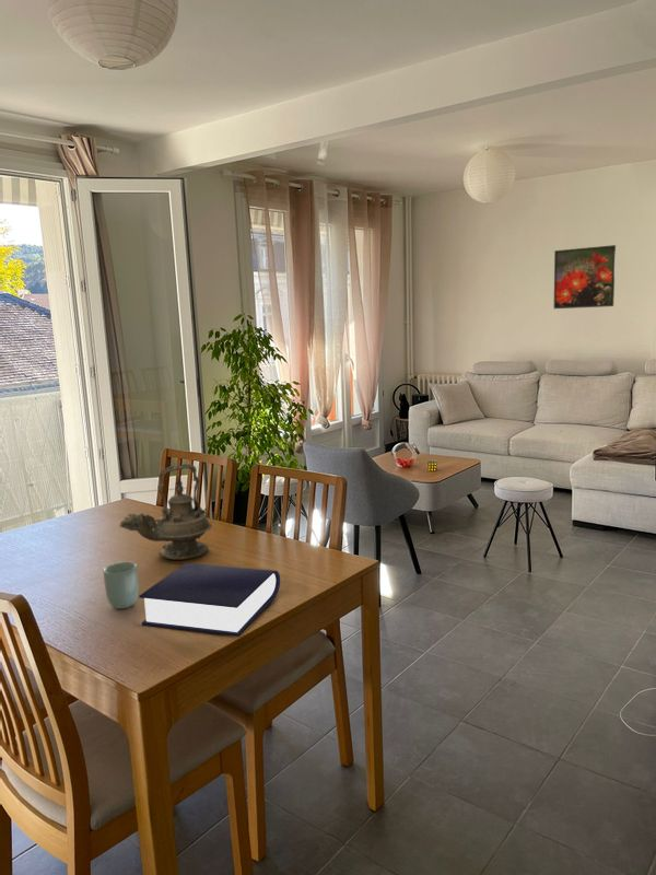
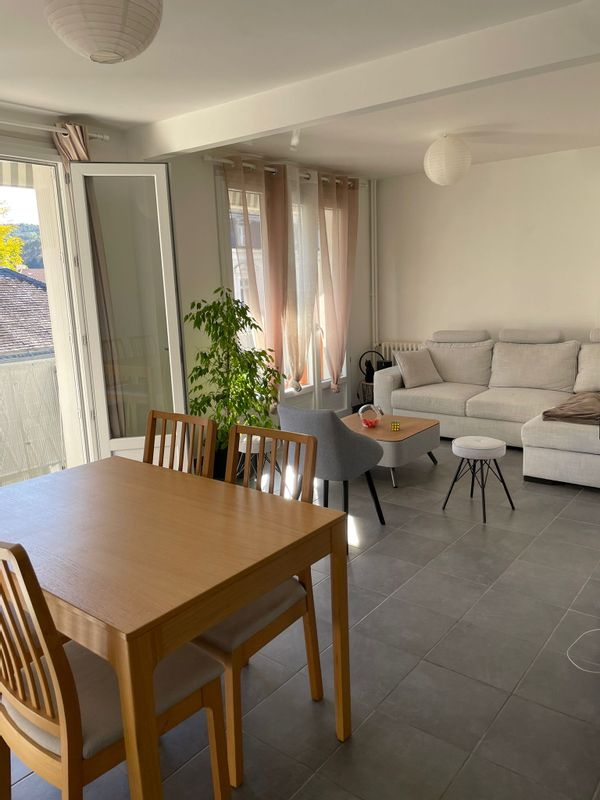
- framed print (583, 278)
- cup (121, 586)
- book (213, 593)
- teapot (164, 513)
